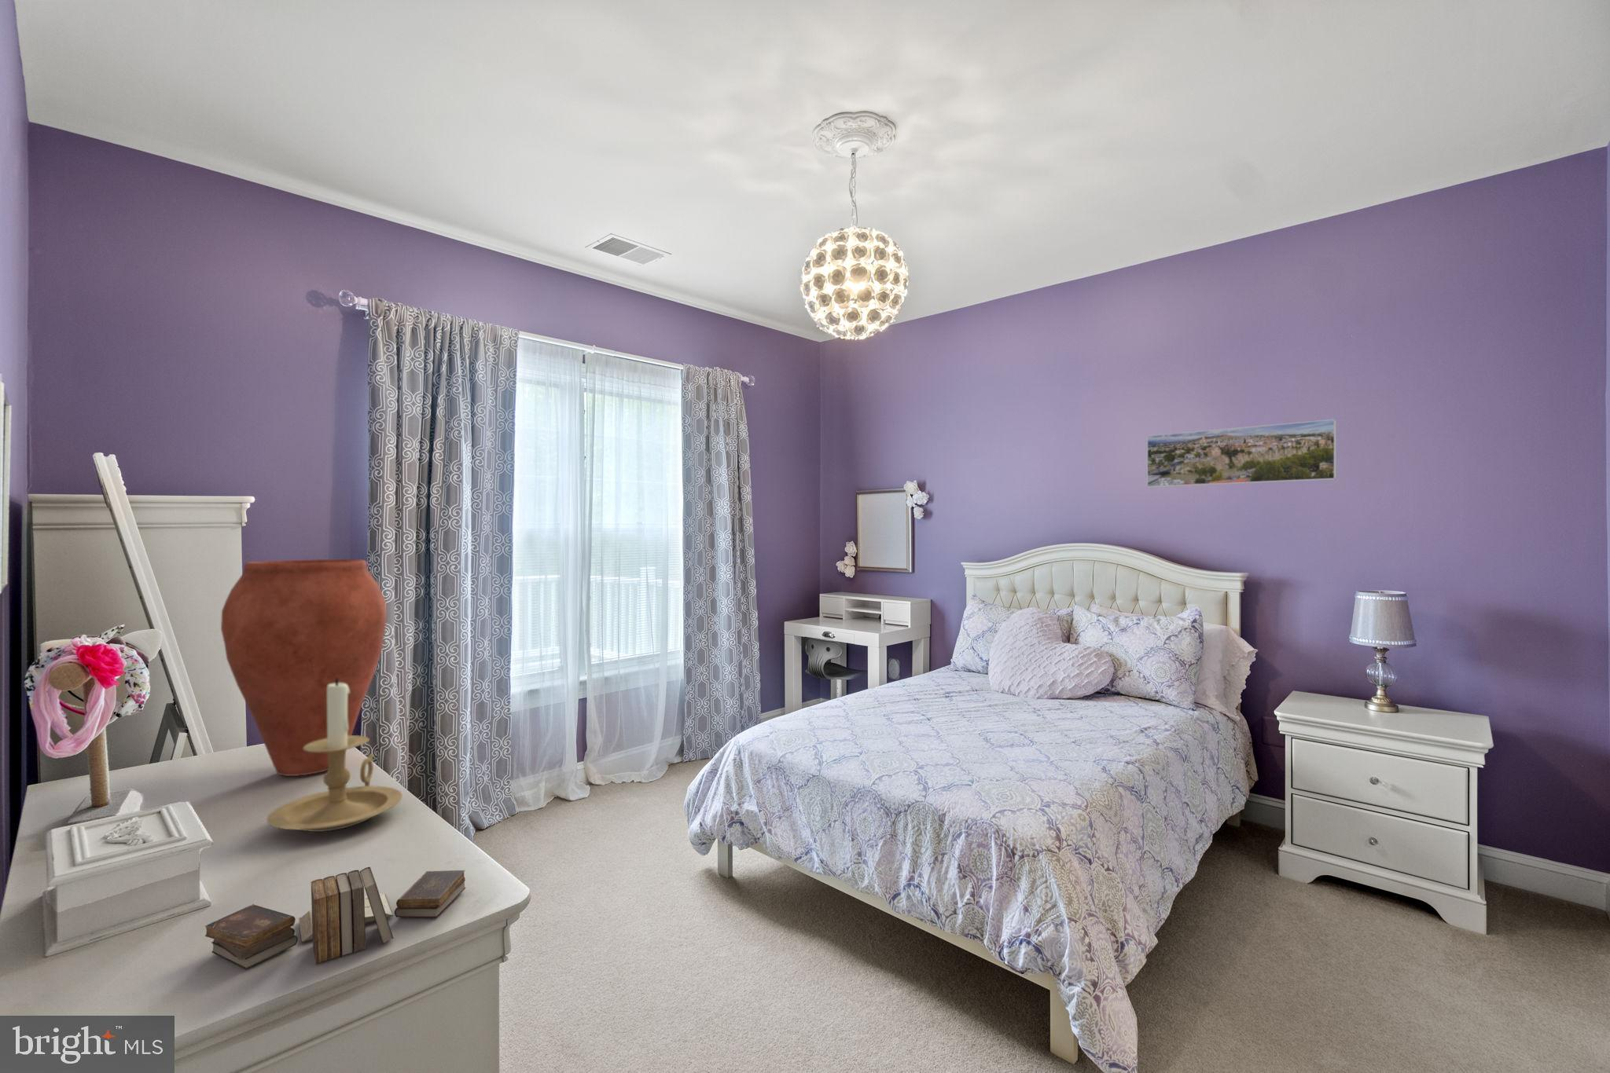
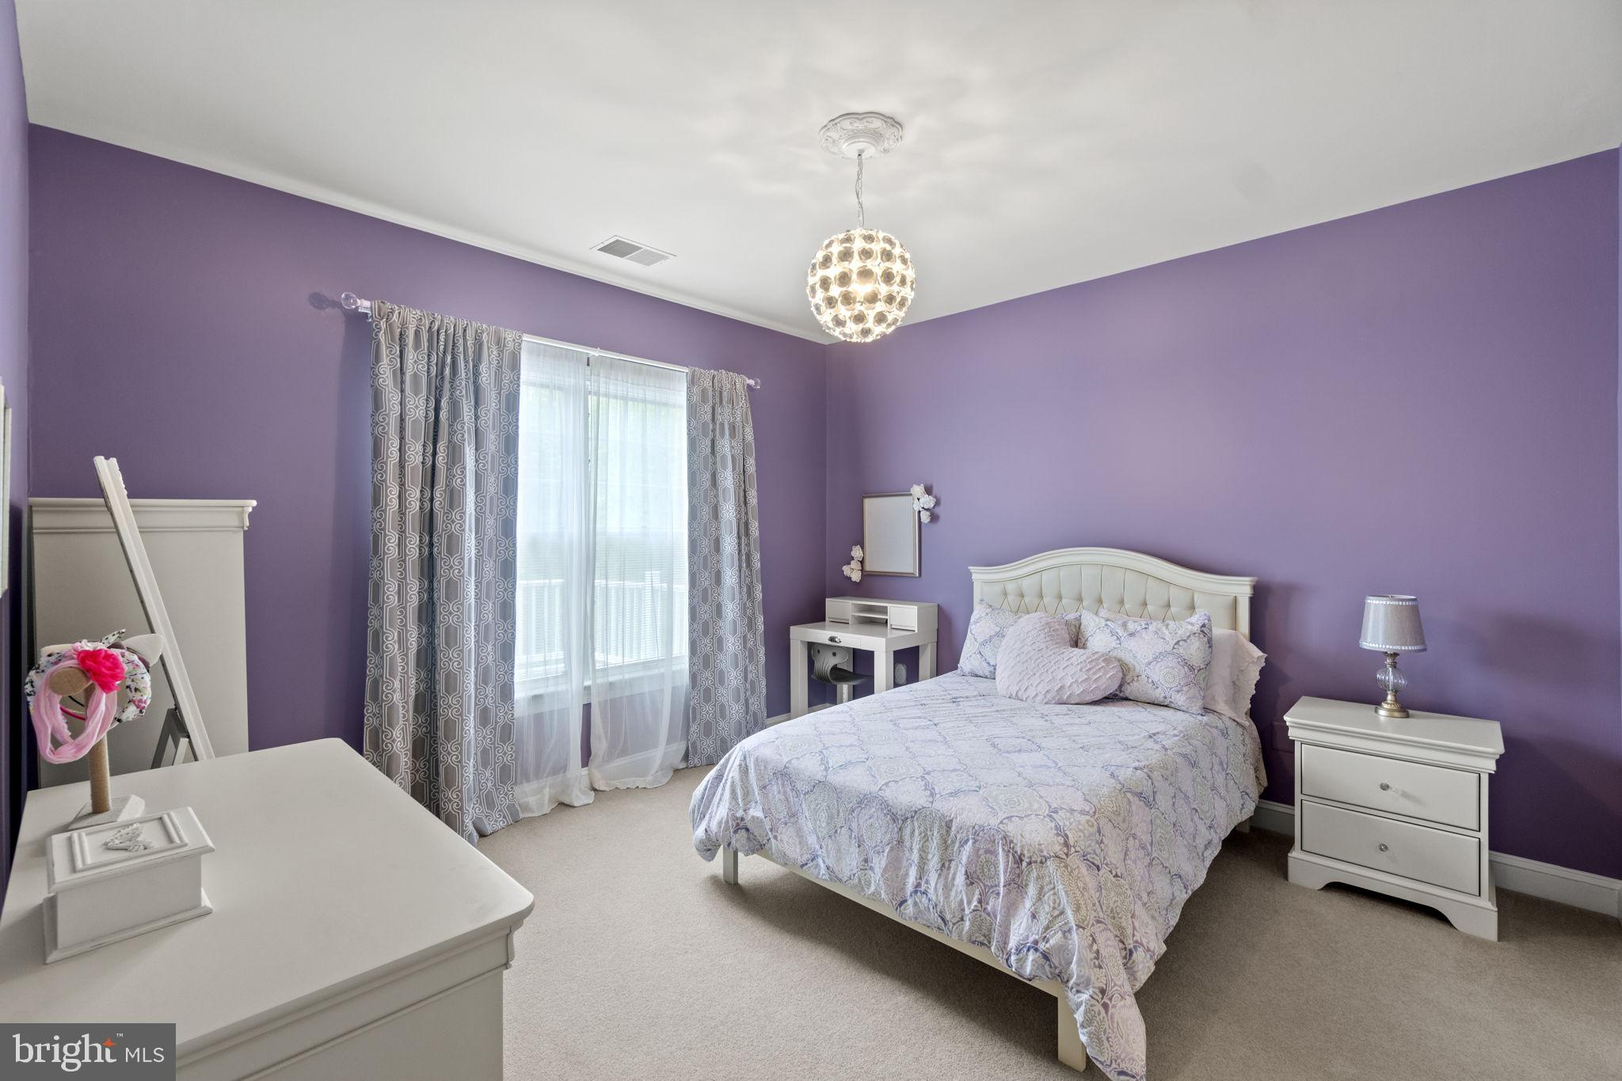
- vase (309, 665)
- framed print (1234, 455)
- book (349, 898)
- candle holder (338, 748)
